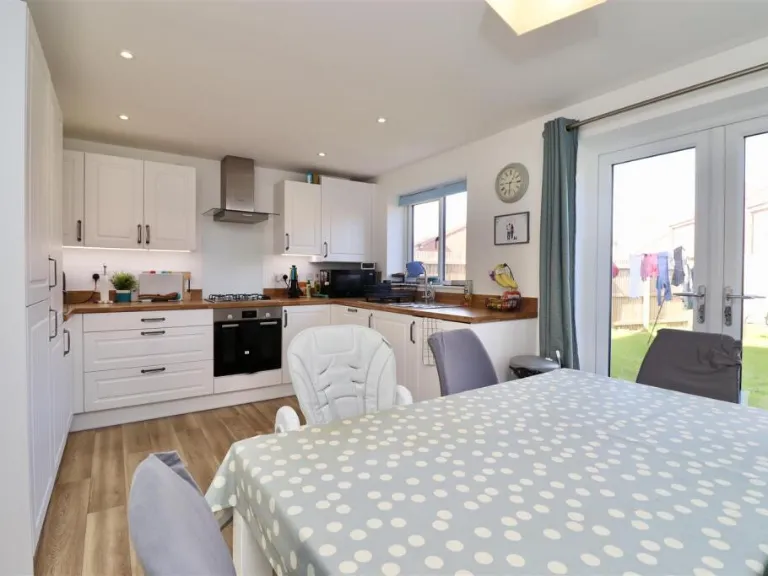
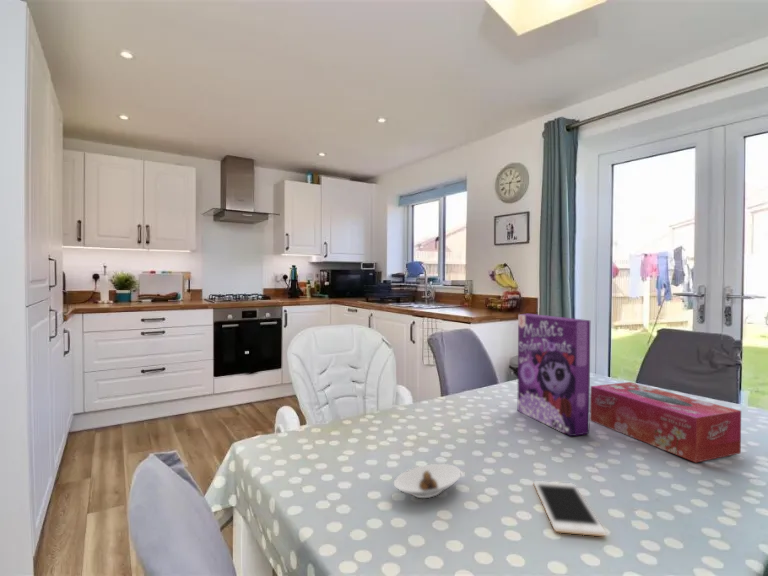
+ tissue box (657, 416)
+ cell phone (565, 505)
+ saucer (428, 482)
+ cereal box (550, 368)
